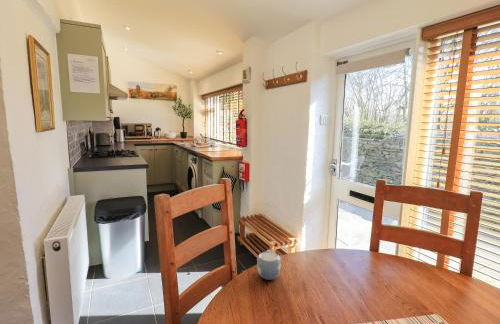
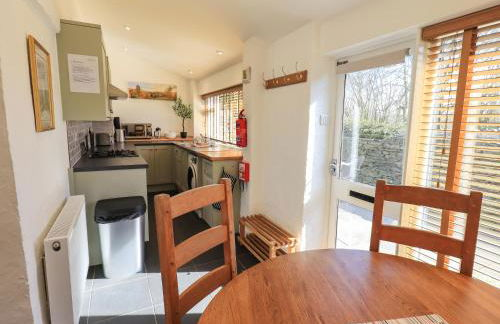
- mug (268, 263)
